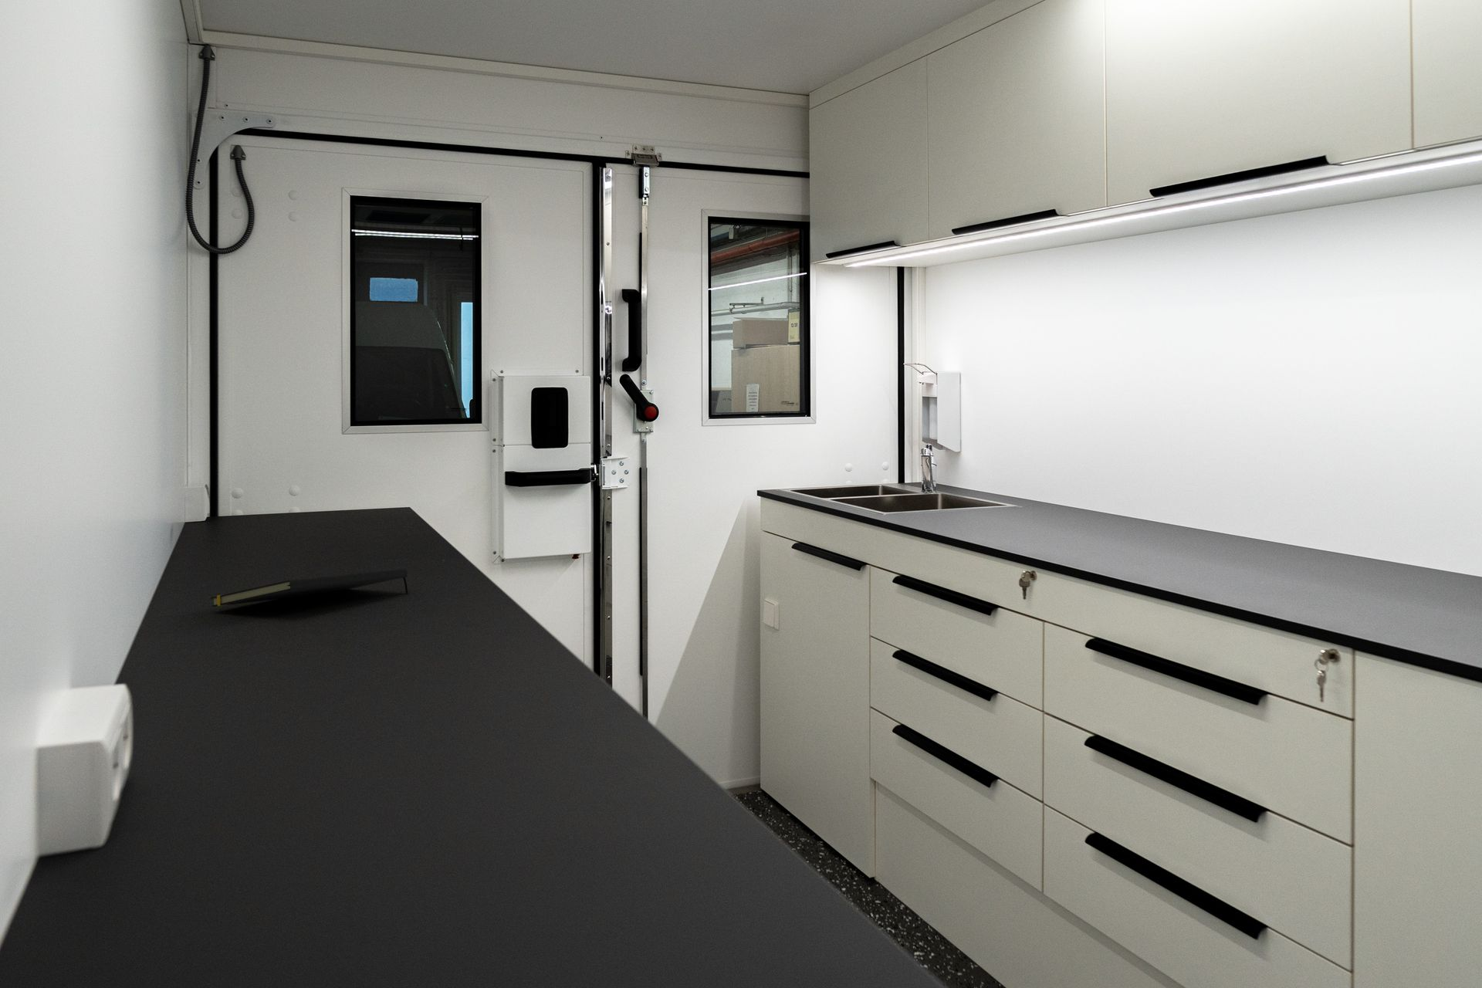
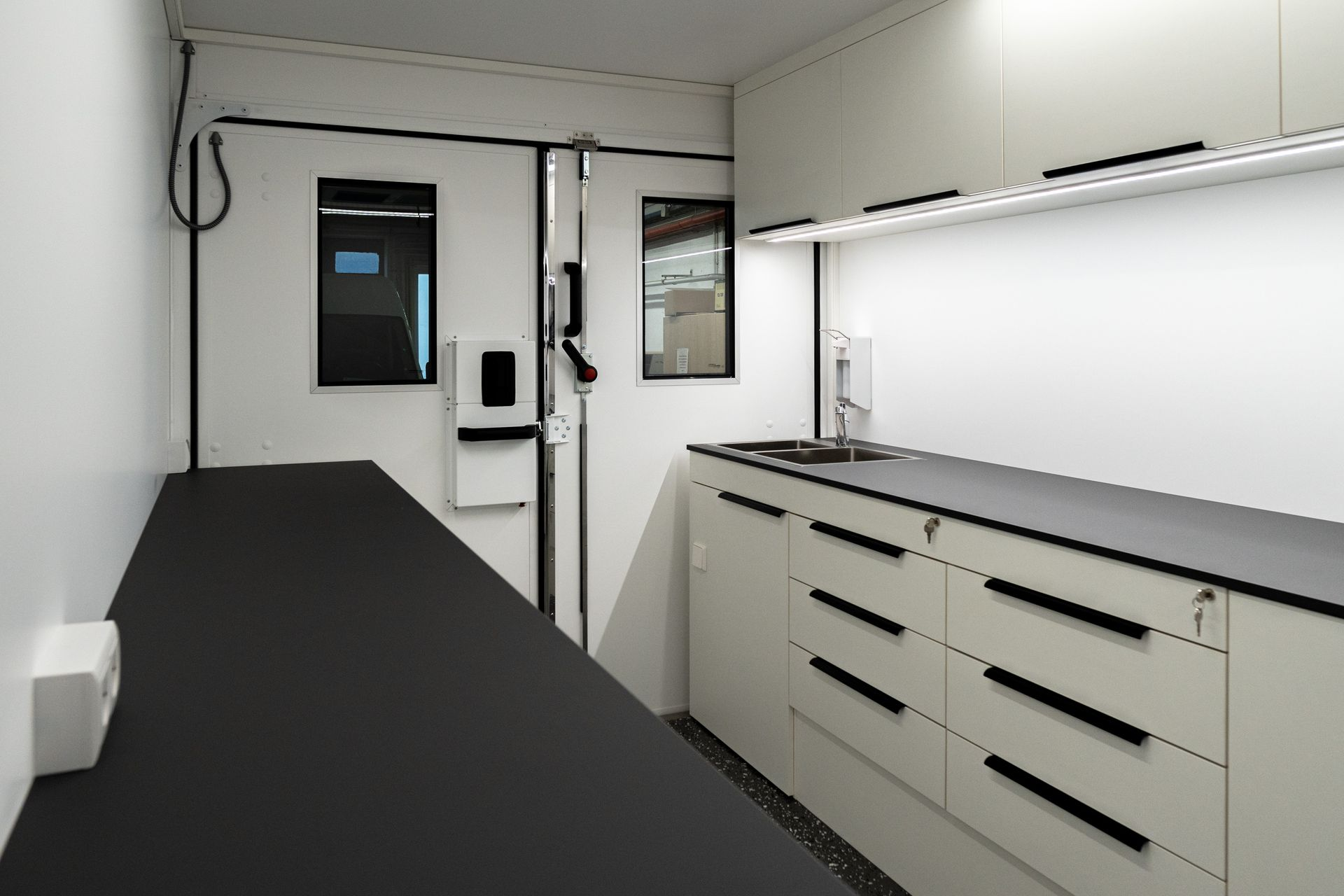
- notepad (313, 587)
